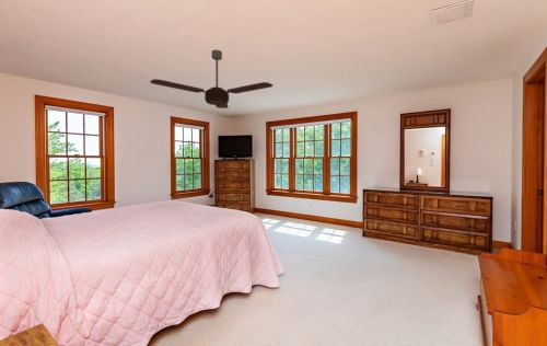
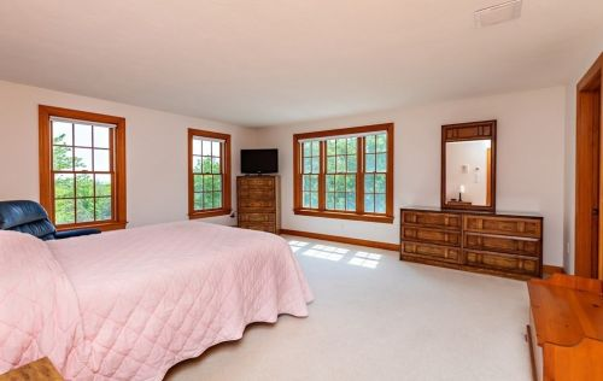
- ceiling fan (216, 80)
